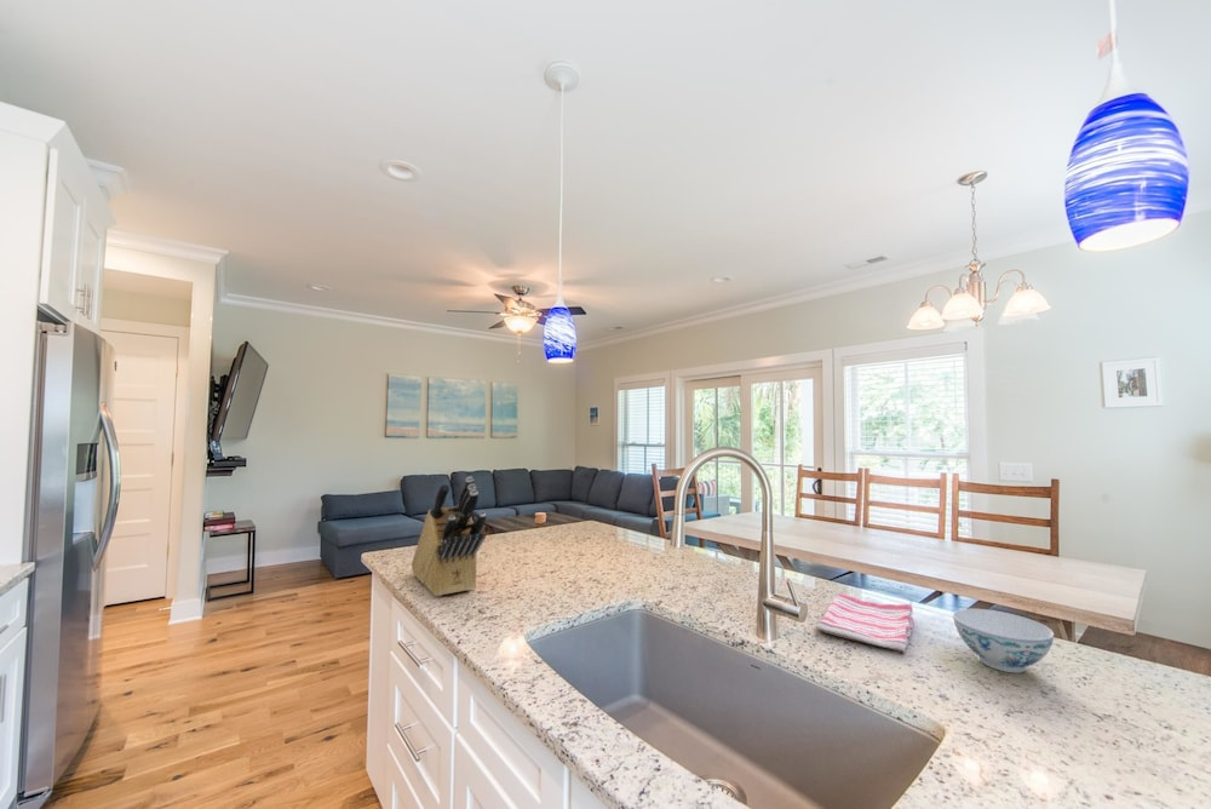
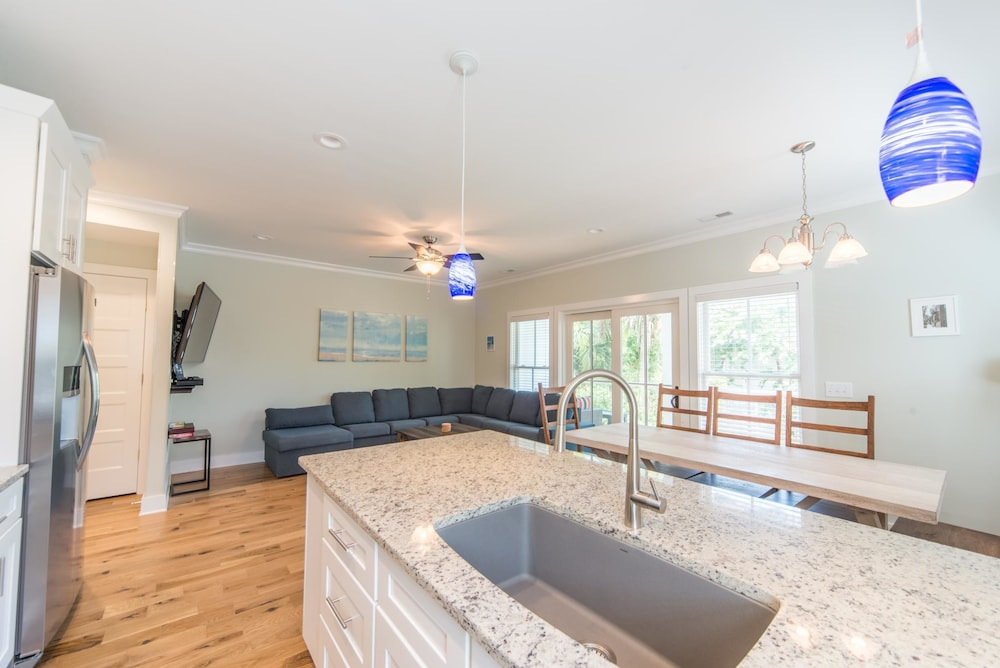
- chinaware (1000, 643)
- knife block (447, 529)
- dish towel (866, 618)
